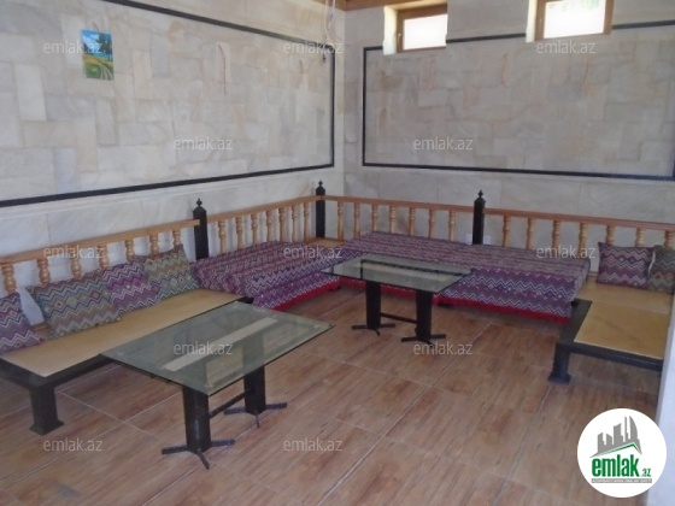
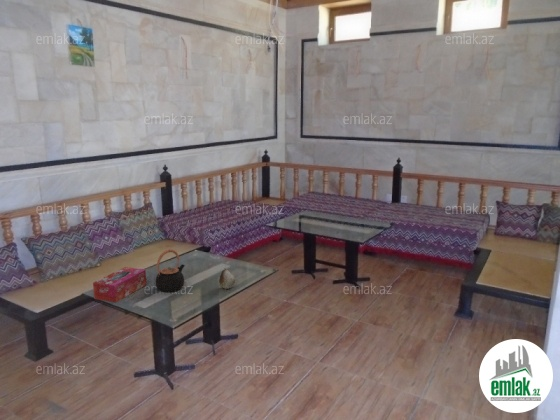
+ fruit (227, 278)
+ tissue box (120, 283)
+ teapot (171, 268)
